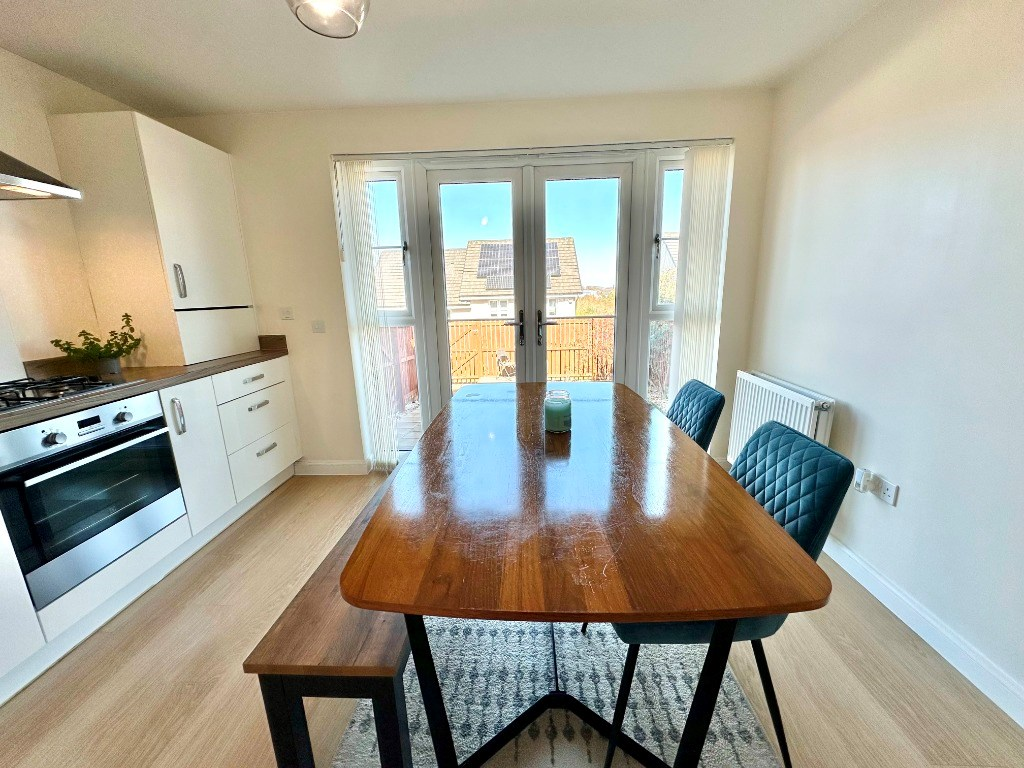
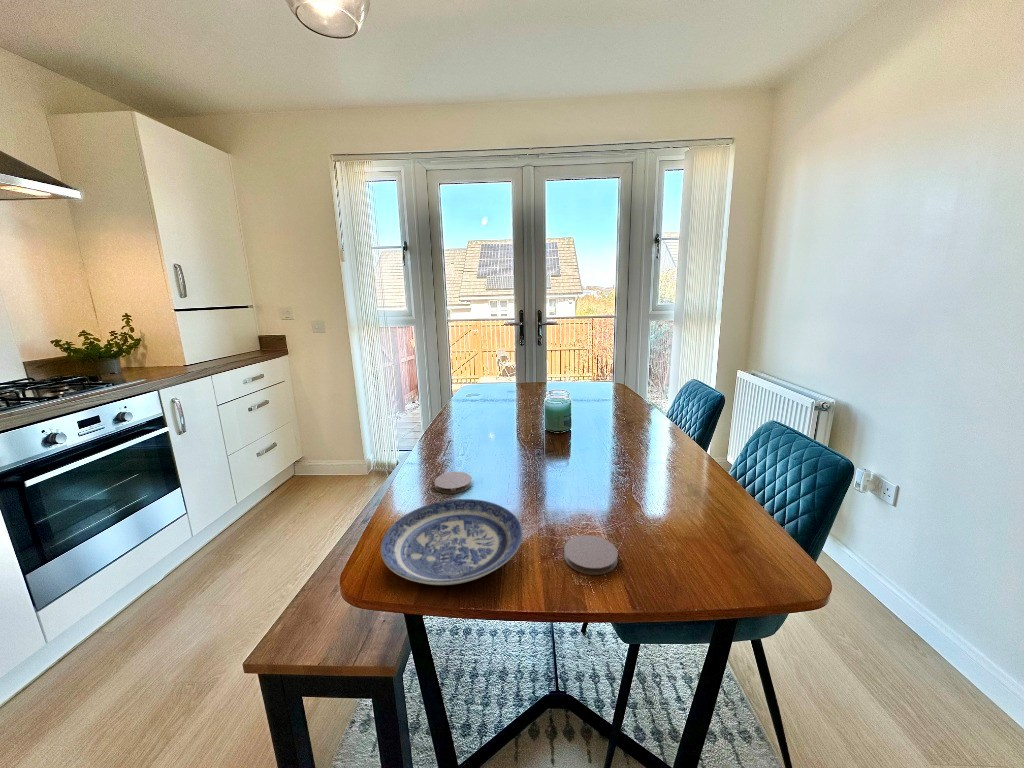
+ coaster (590, 553)
+ plate (453, 542)
+ coaster (453, 482)
